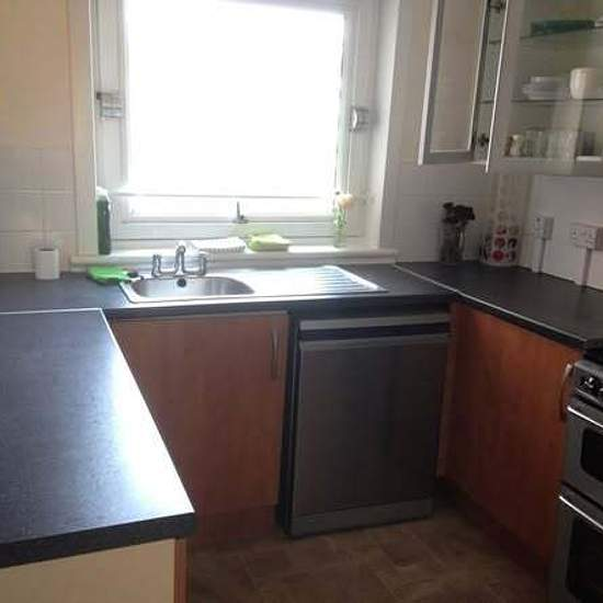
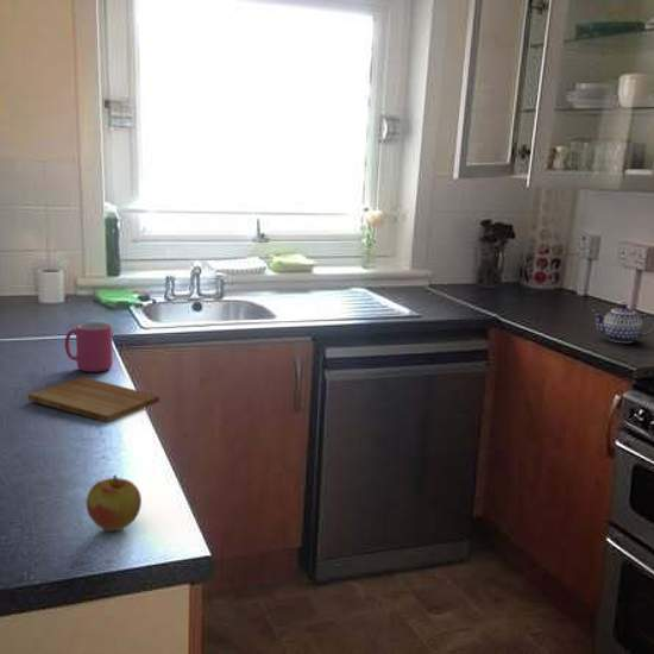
+ mug (88, 346)
+ teapot (622, 321)
+ apple (114, 498)
+ cutting board (94, 397)
